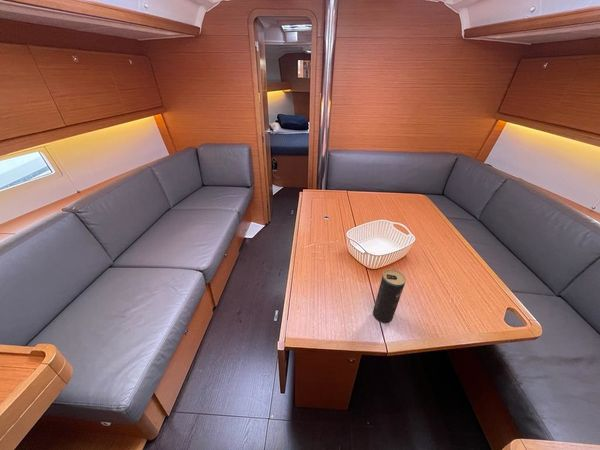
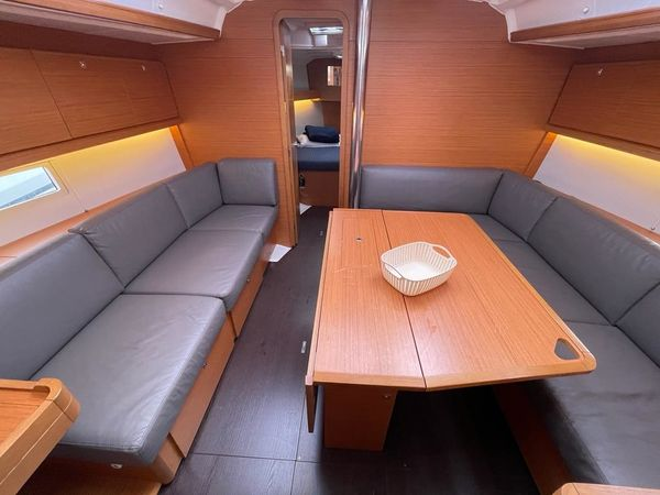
- beverage can (388, 297)
